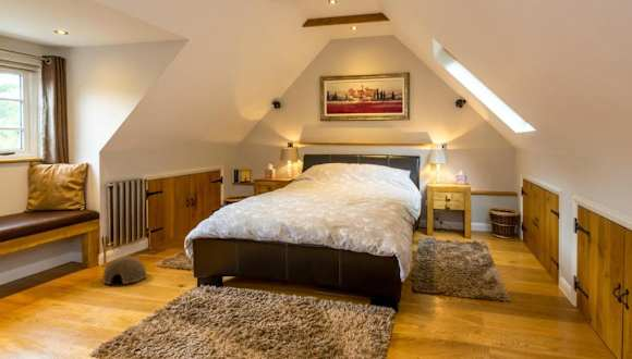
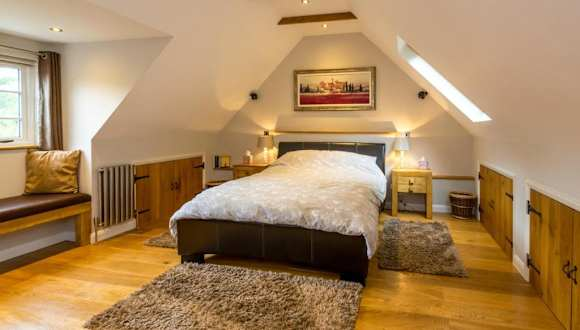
- woven basket (124, 268)
